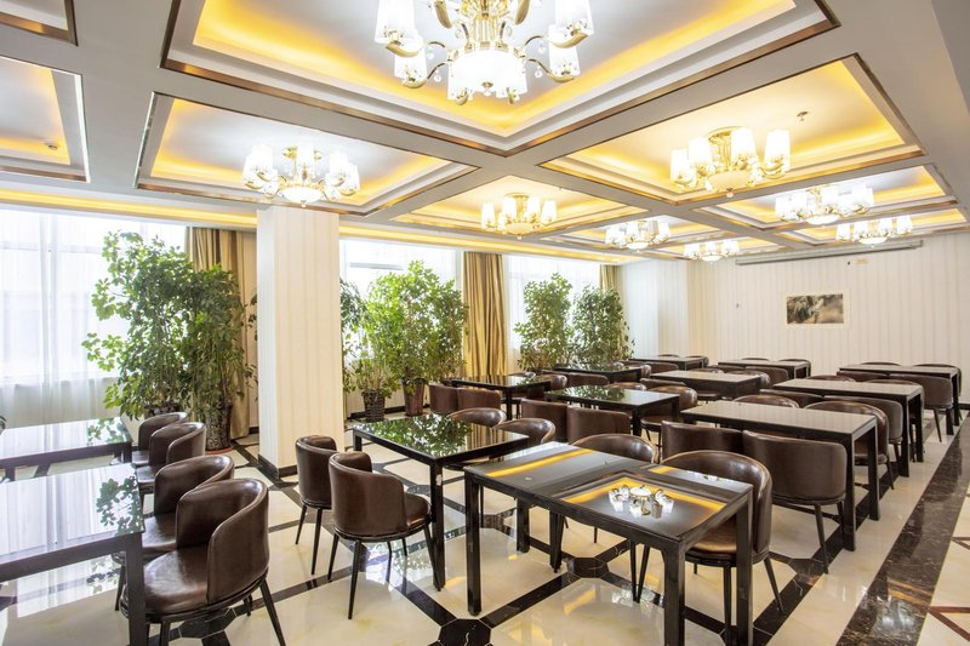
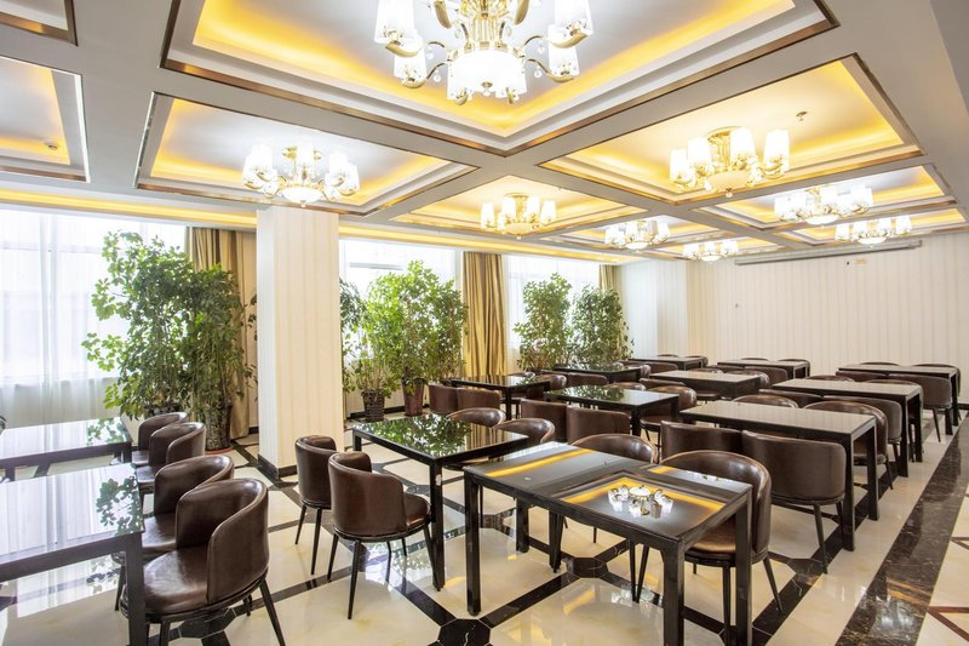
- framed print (814, 309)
